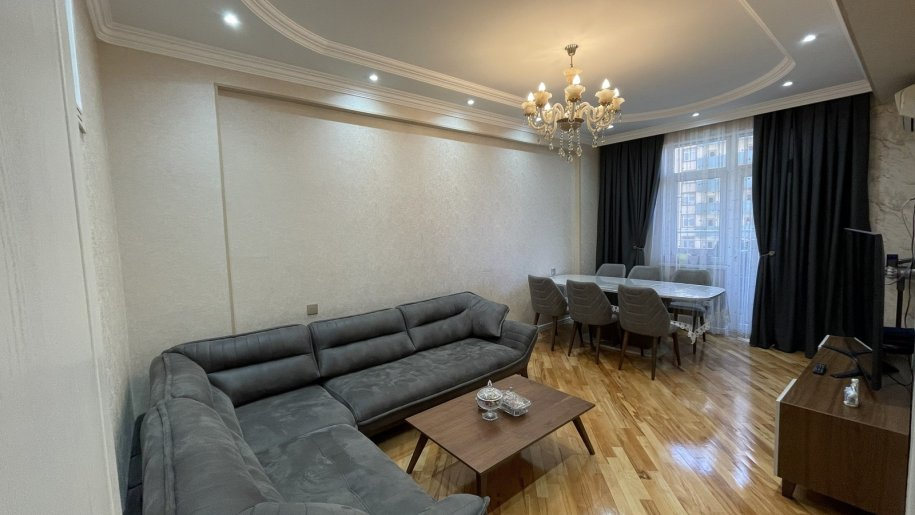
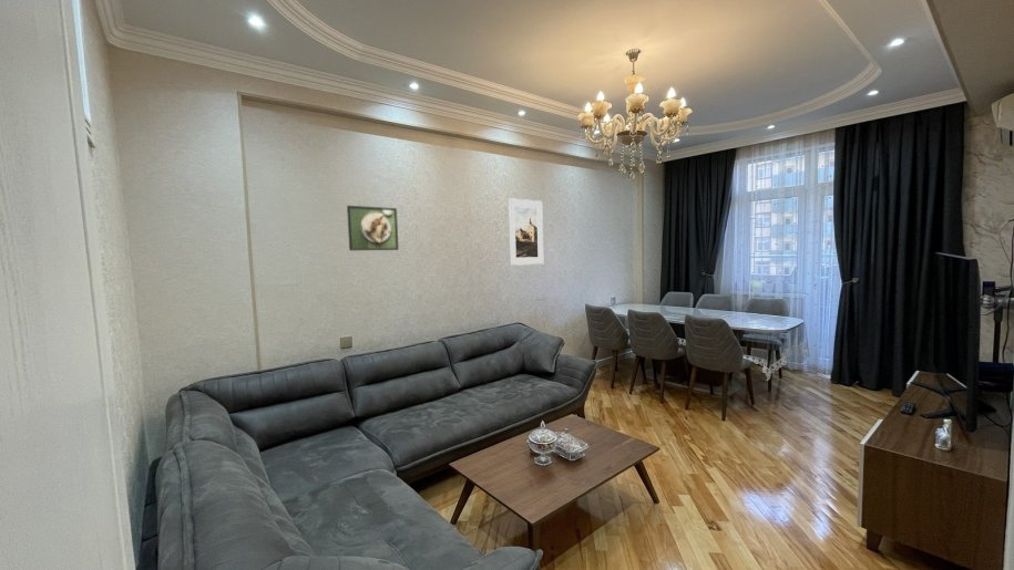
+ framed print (525, 232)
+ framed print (373, 228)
